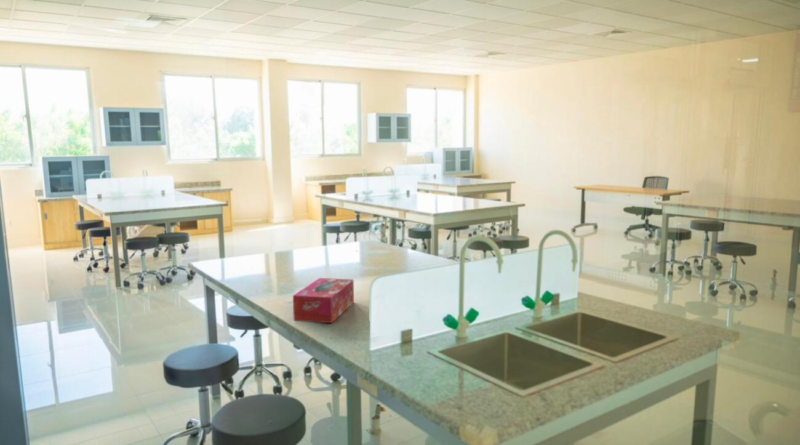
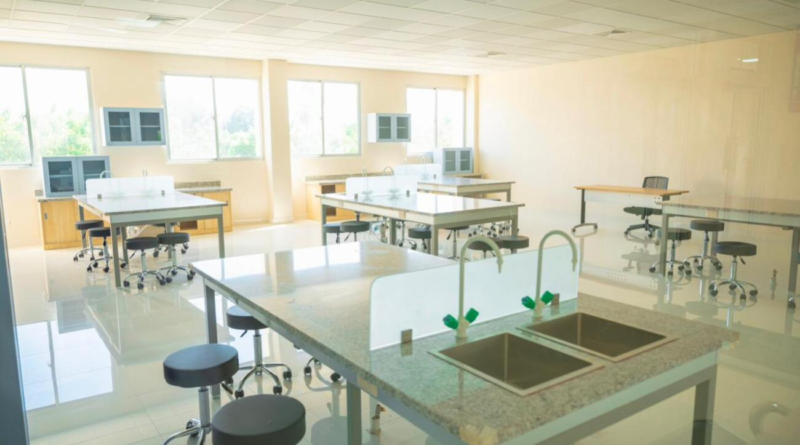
- tissue box (325, 299)
